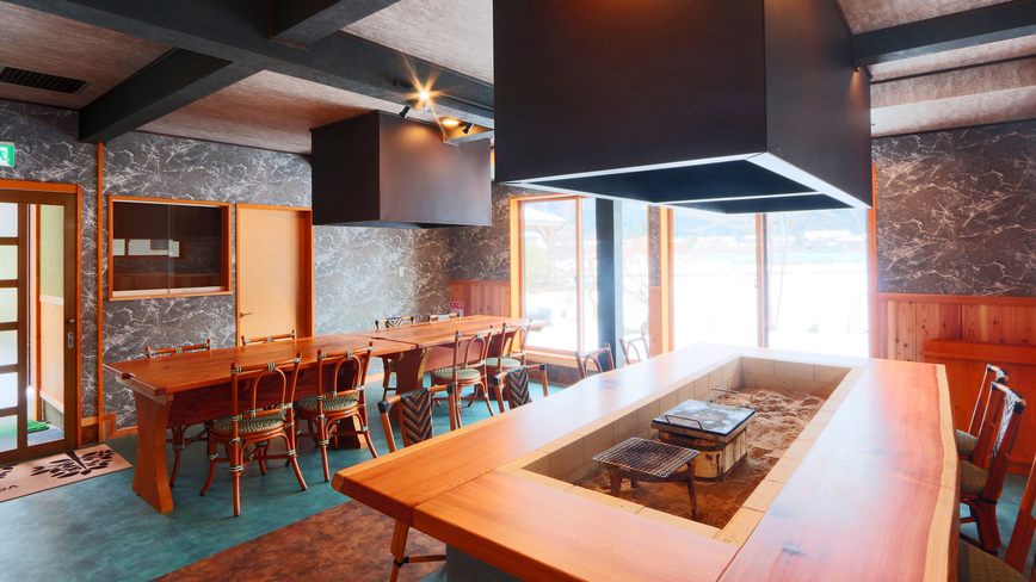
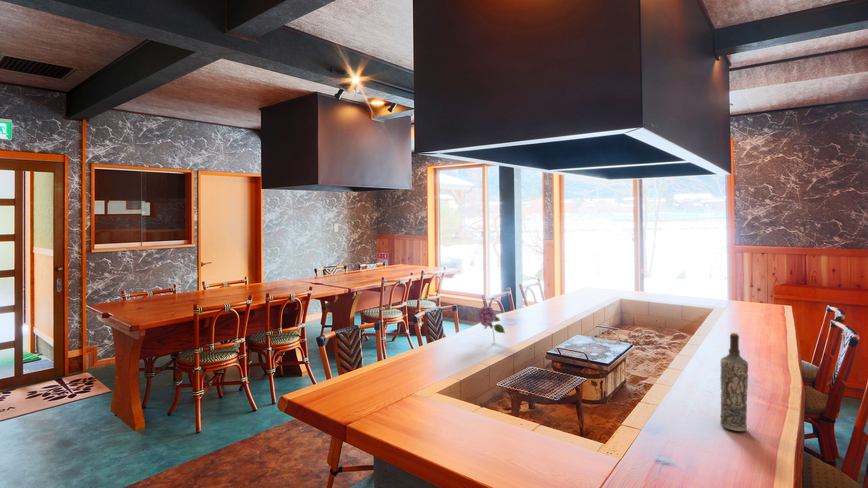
+ flower (491, 324)
+ bottle (733, 380)
